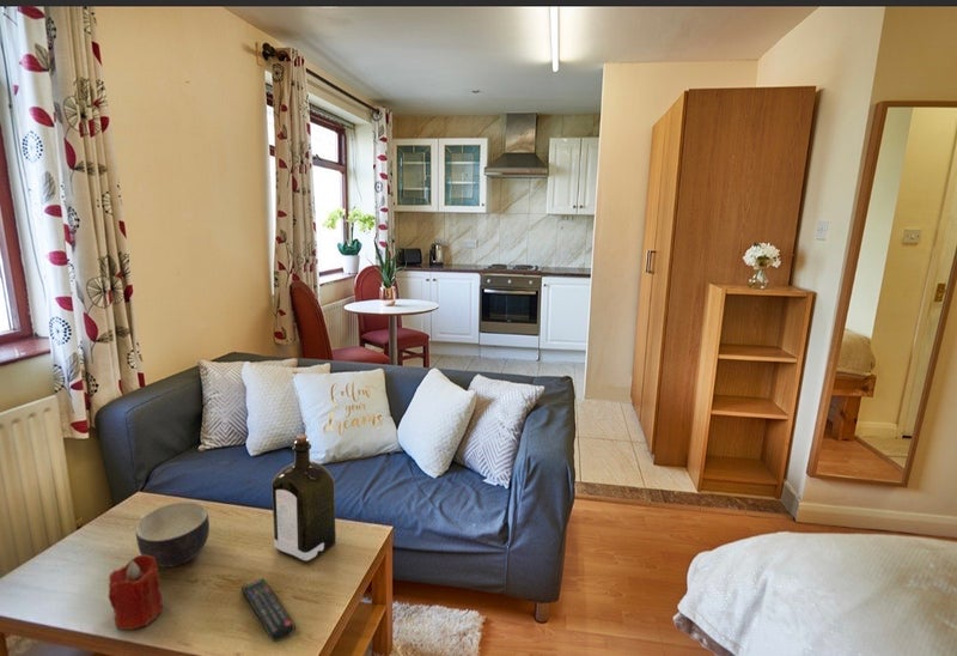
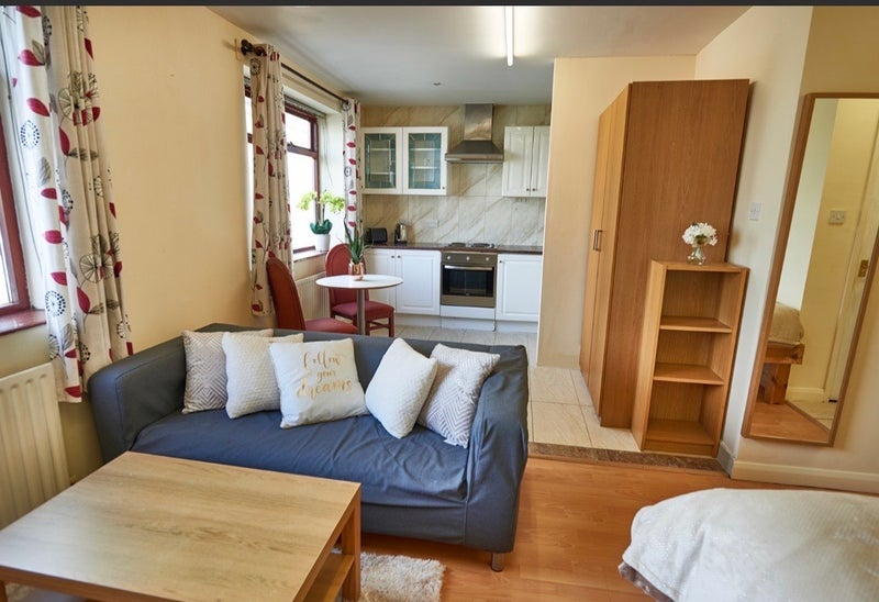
- liquor (303, 492)
- remote control (267, 608)
- bowl (173, 536)
- candle (136, 588)
